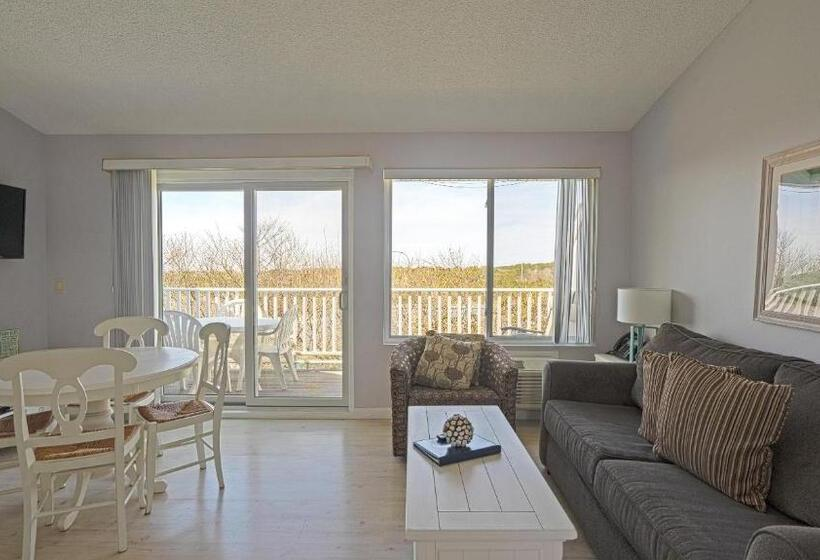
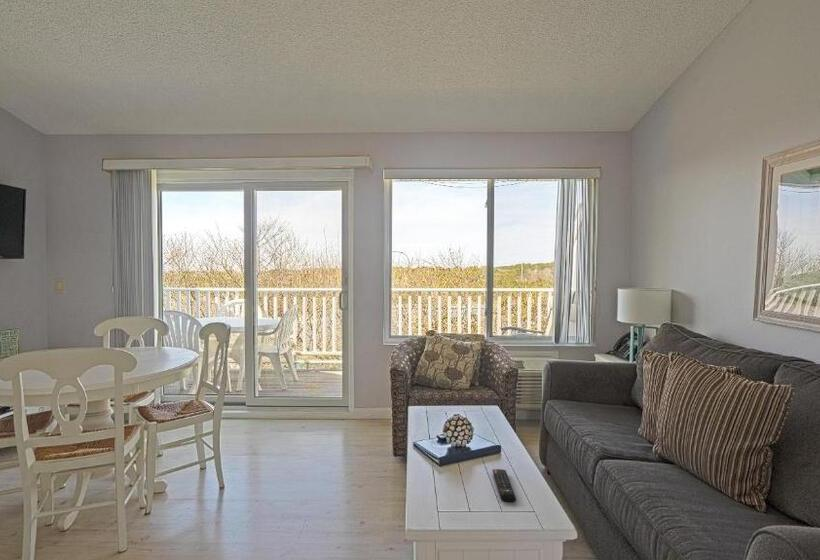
+ remote control (503, 484)
